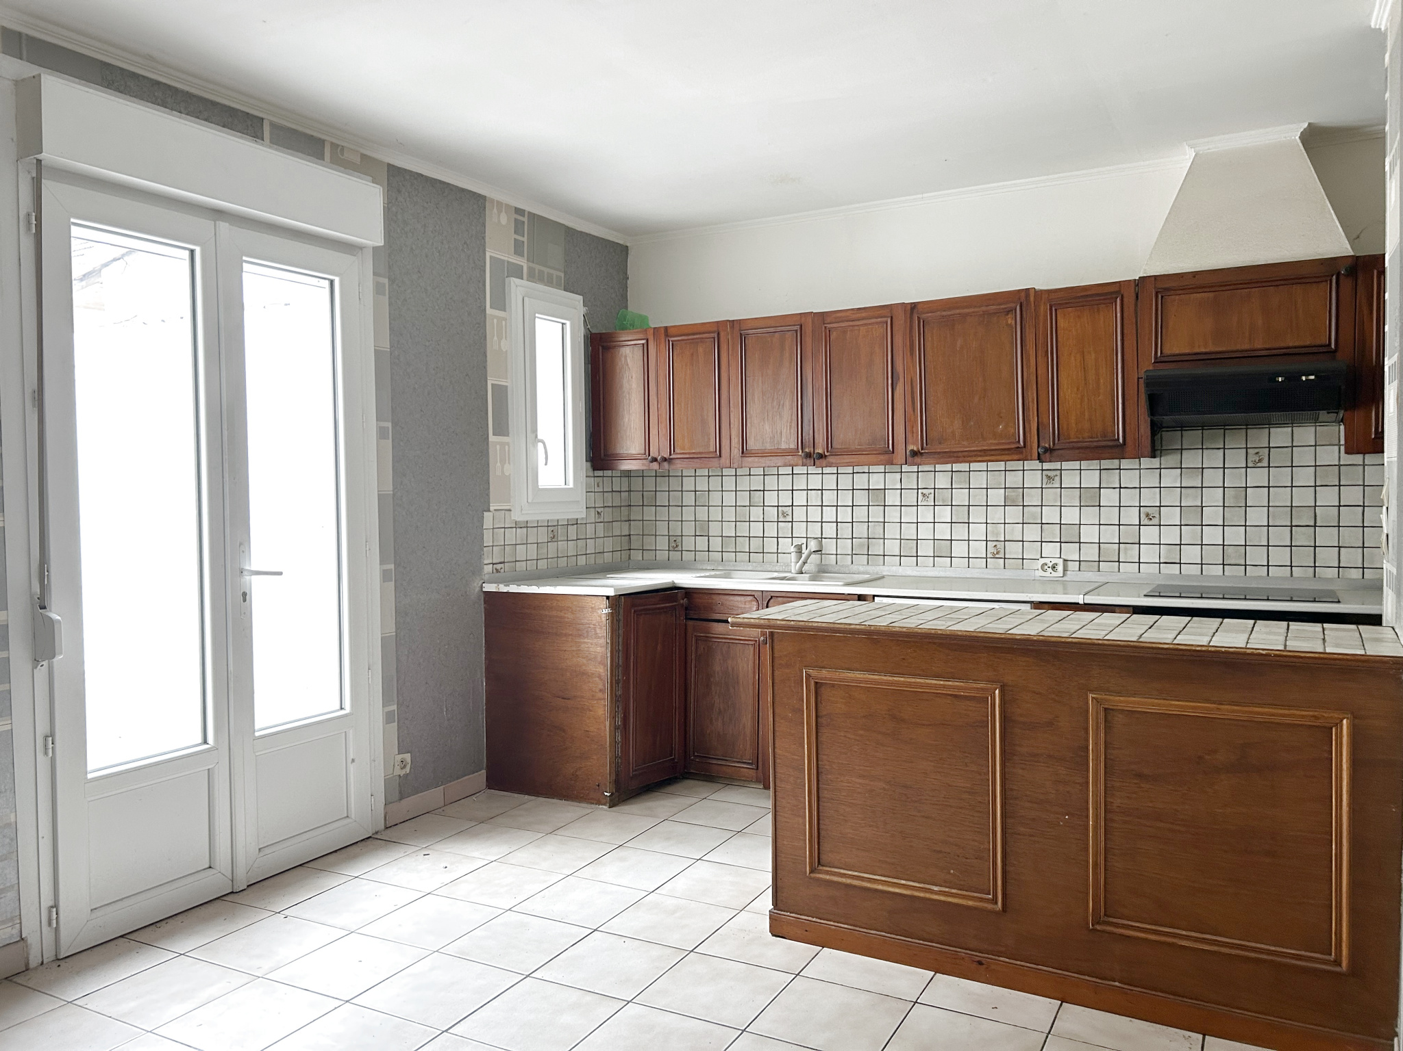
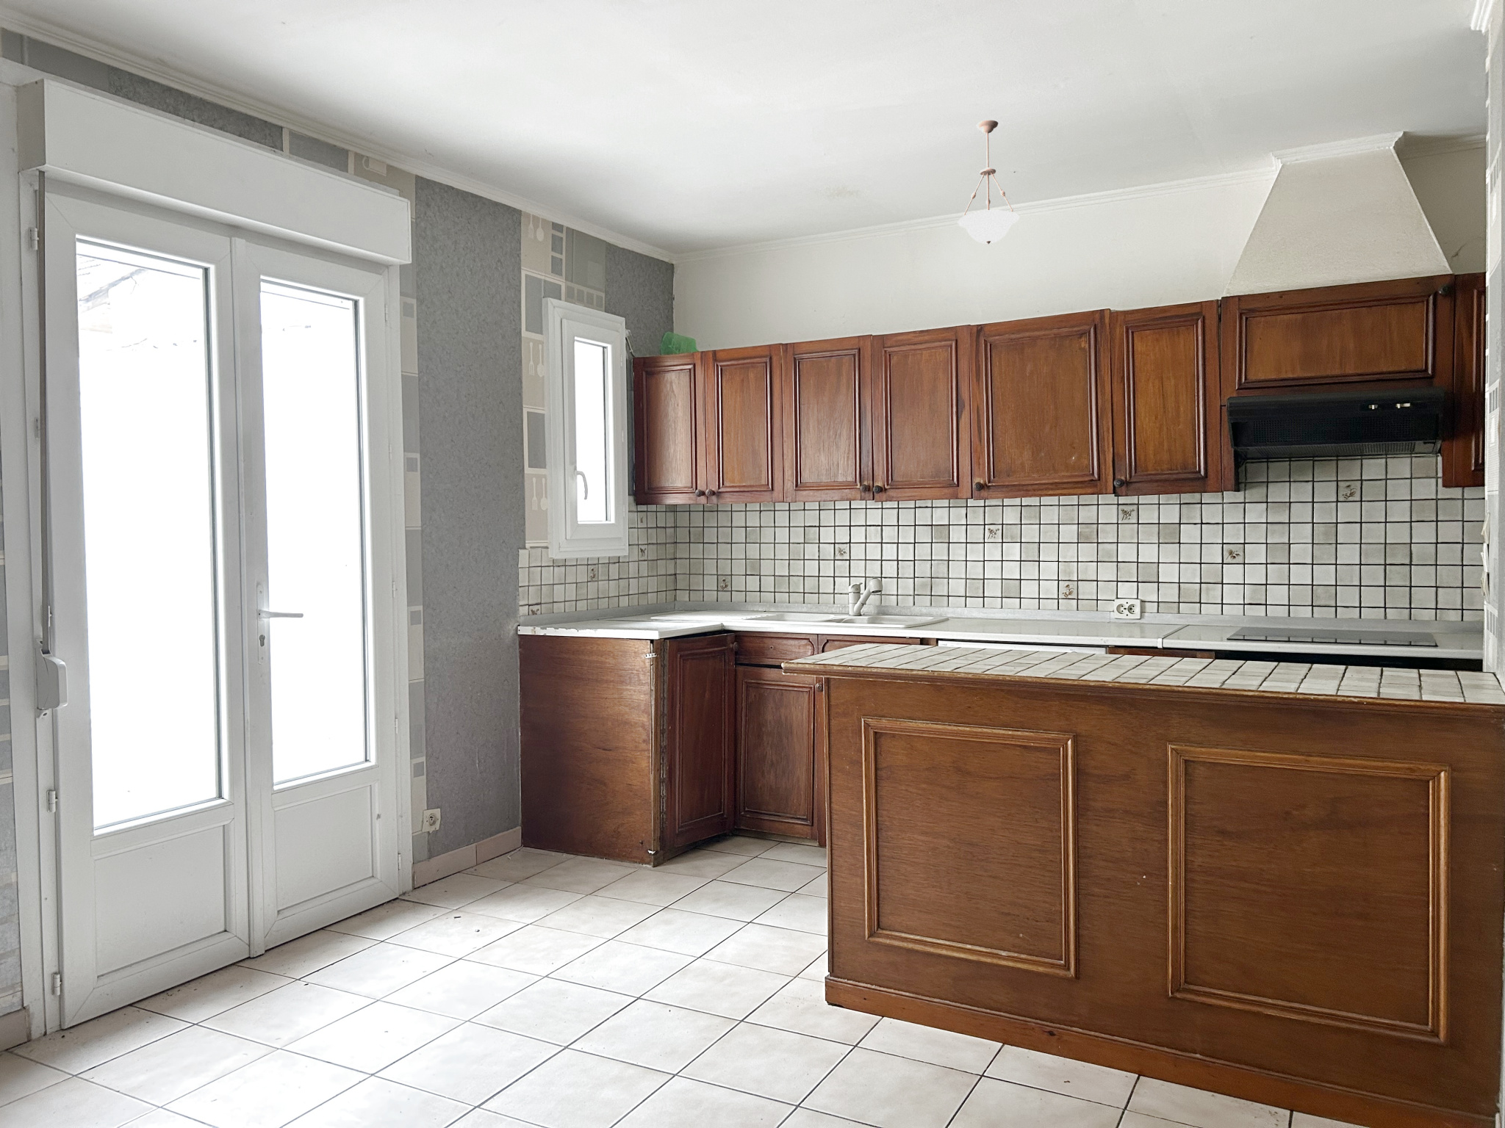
+ pendant light (987, 185)
